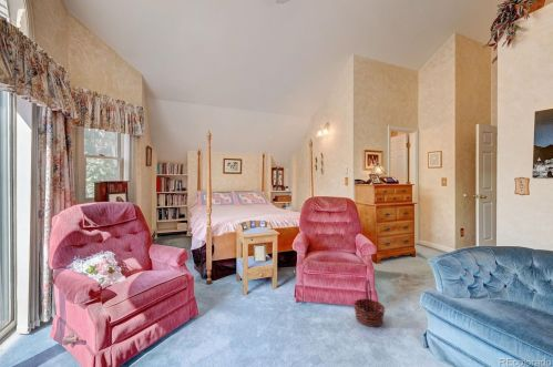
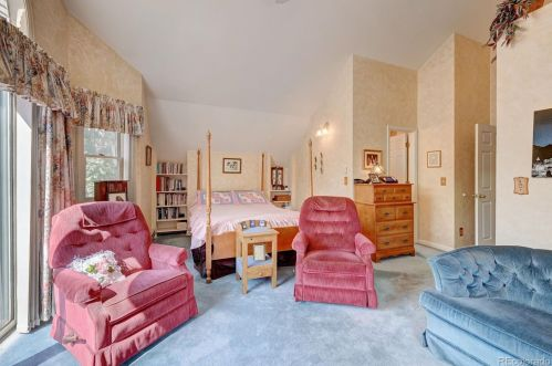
- basket (369, 299)
